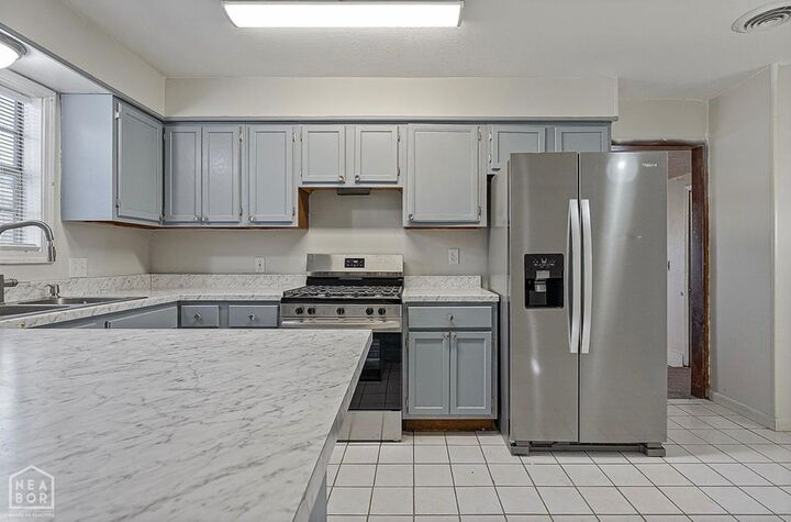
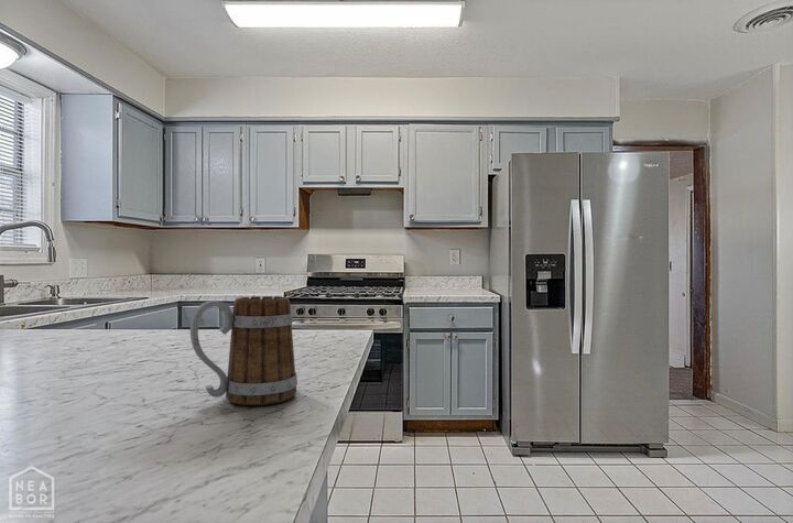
+ mug (246, 348)
